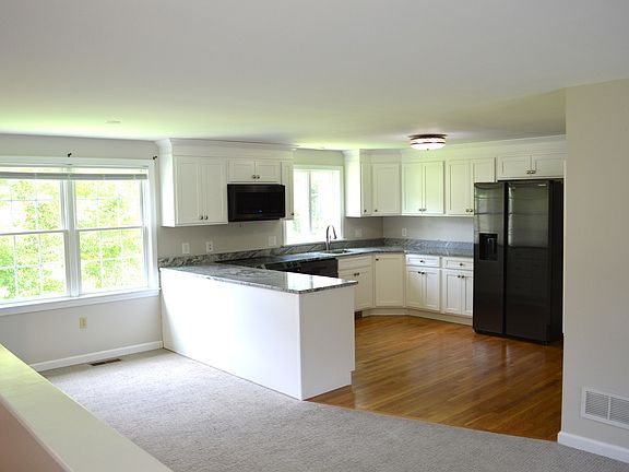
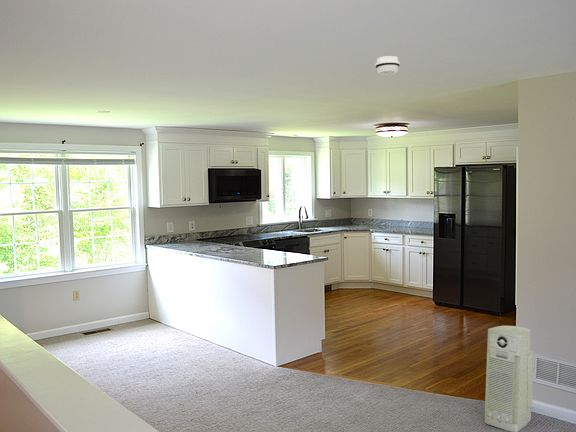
+ smoke detector (387, 65)
+ air purifier (510, 374)
